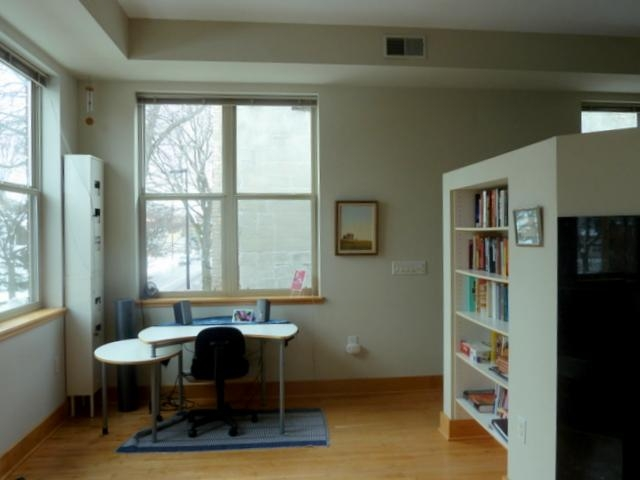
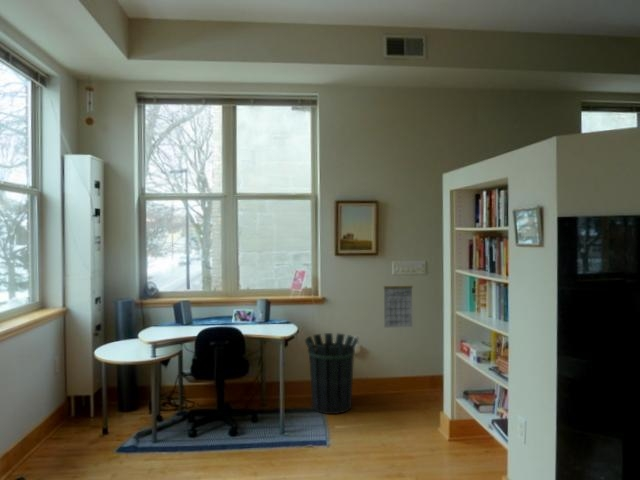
+ waste bin (331, 372)
+ calendar (398, 301)
